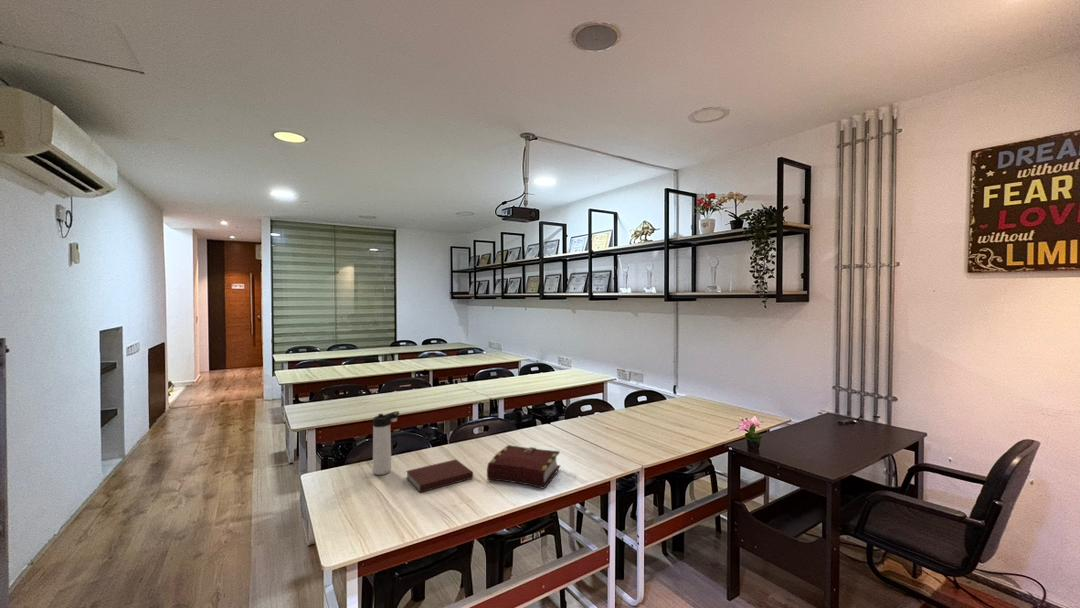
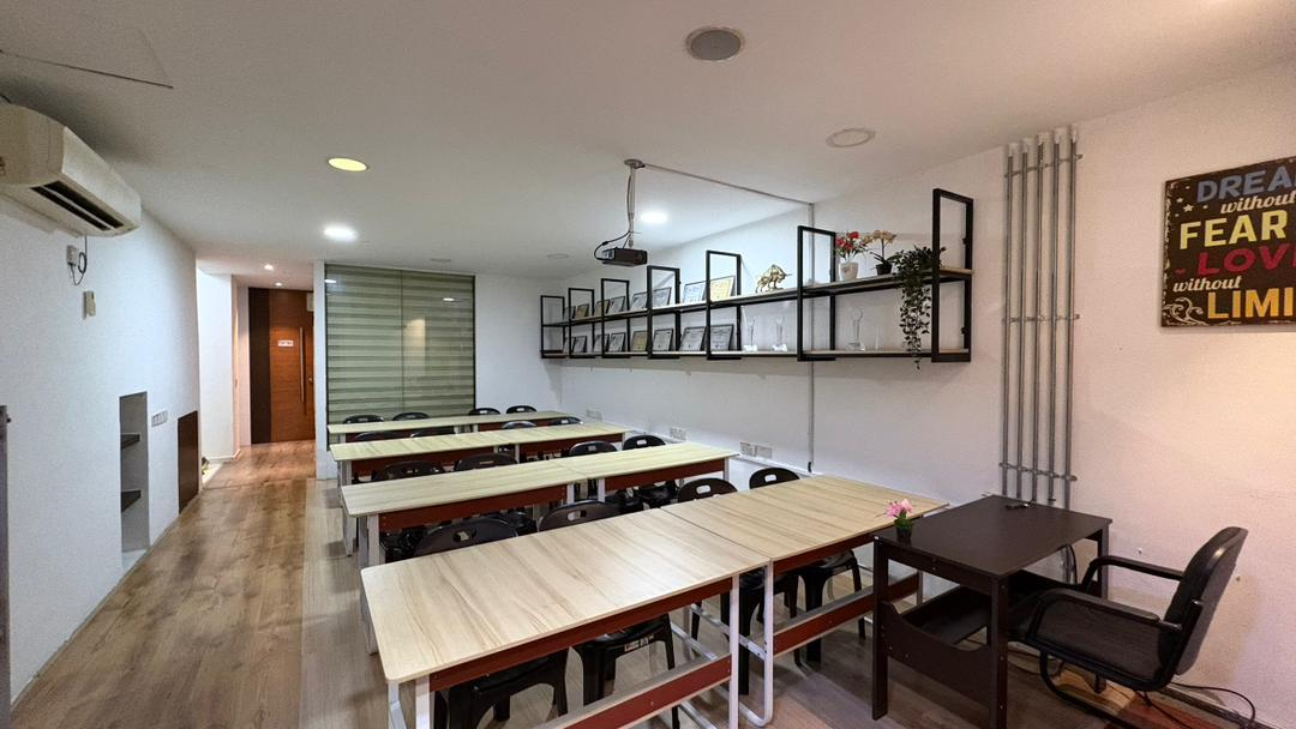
- book (524, 464)
- thermos bottle (386, 442)
- notebook (439, 474)
